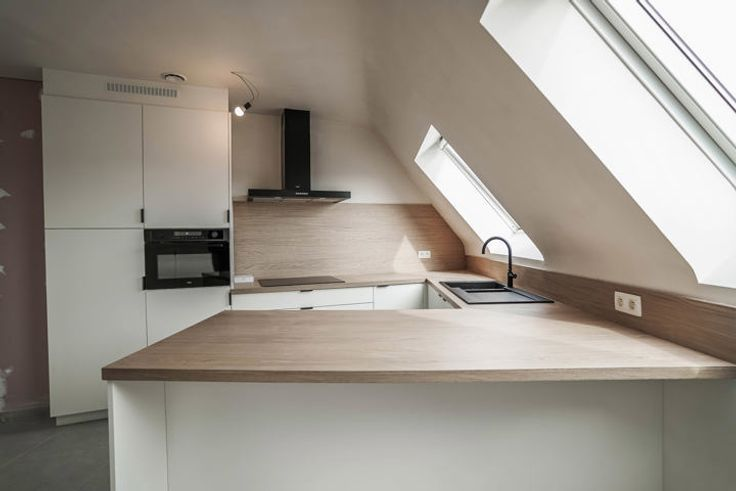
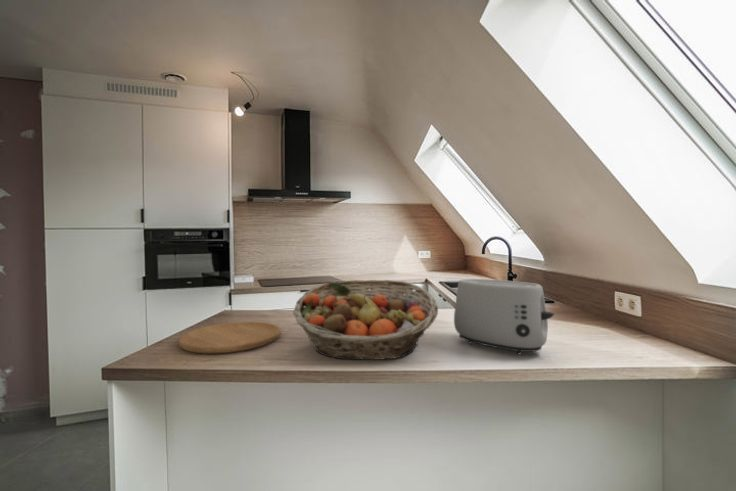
+ toaster (498, 314)
+ cutting board (232, 335)
+ fruit basket (365, 315)
